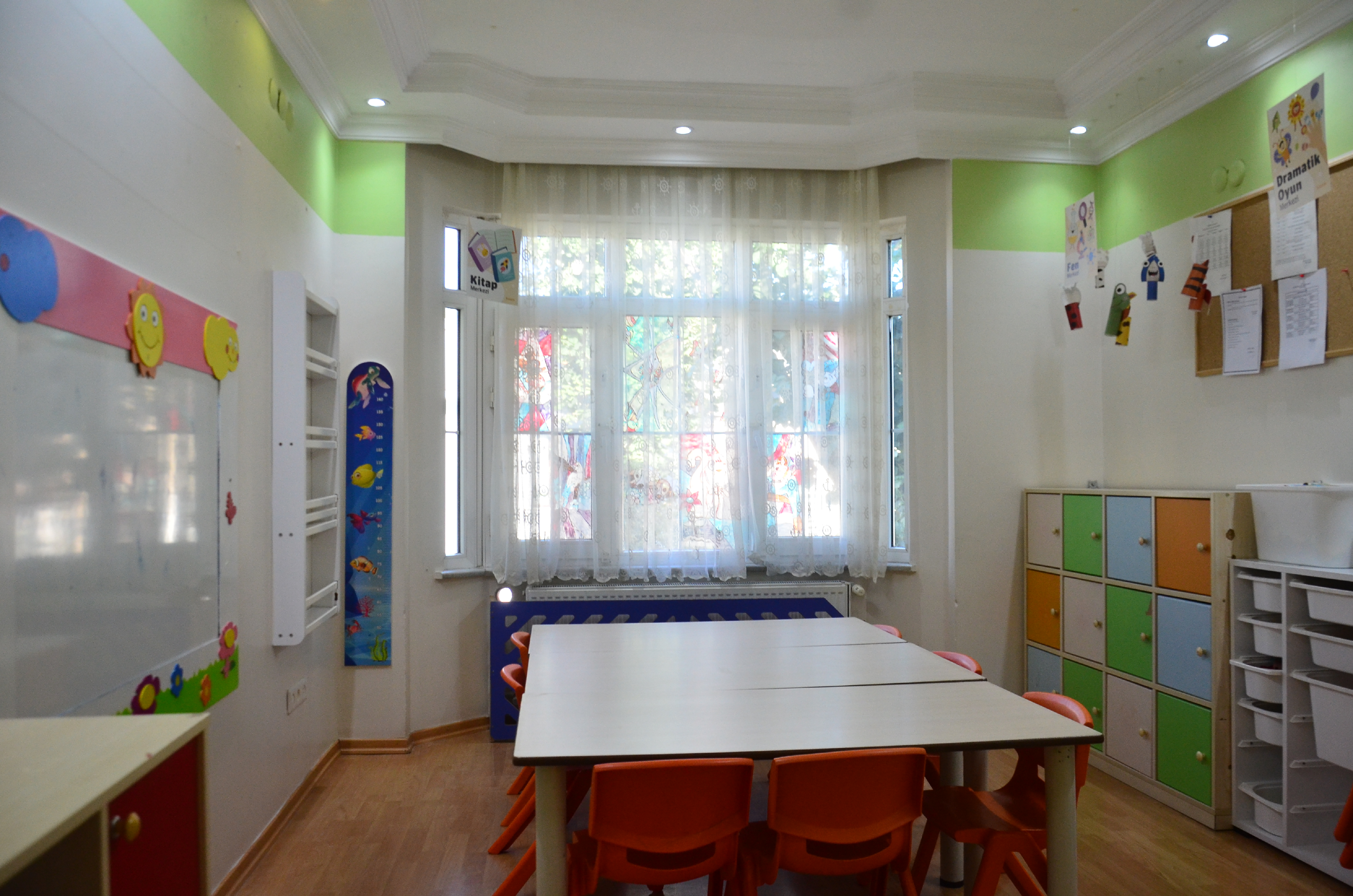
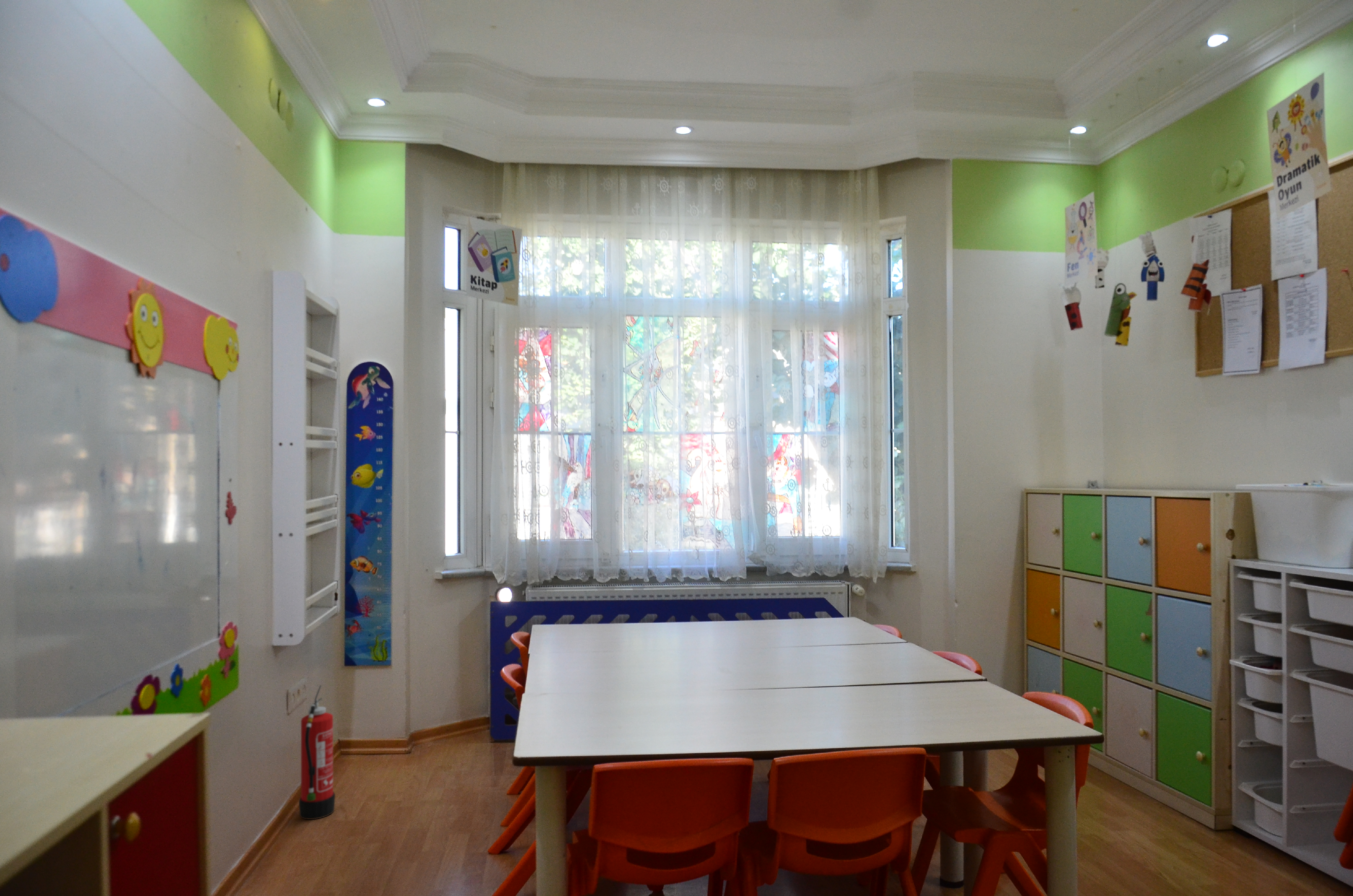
+ fire extinguisher (315, 753)
